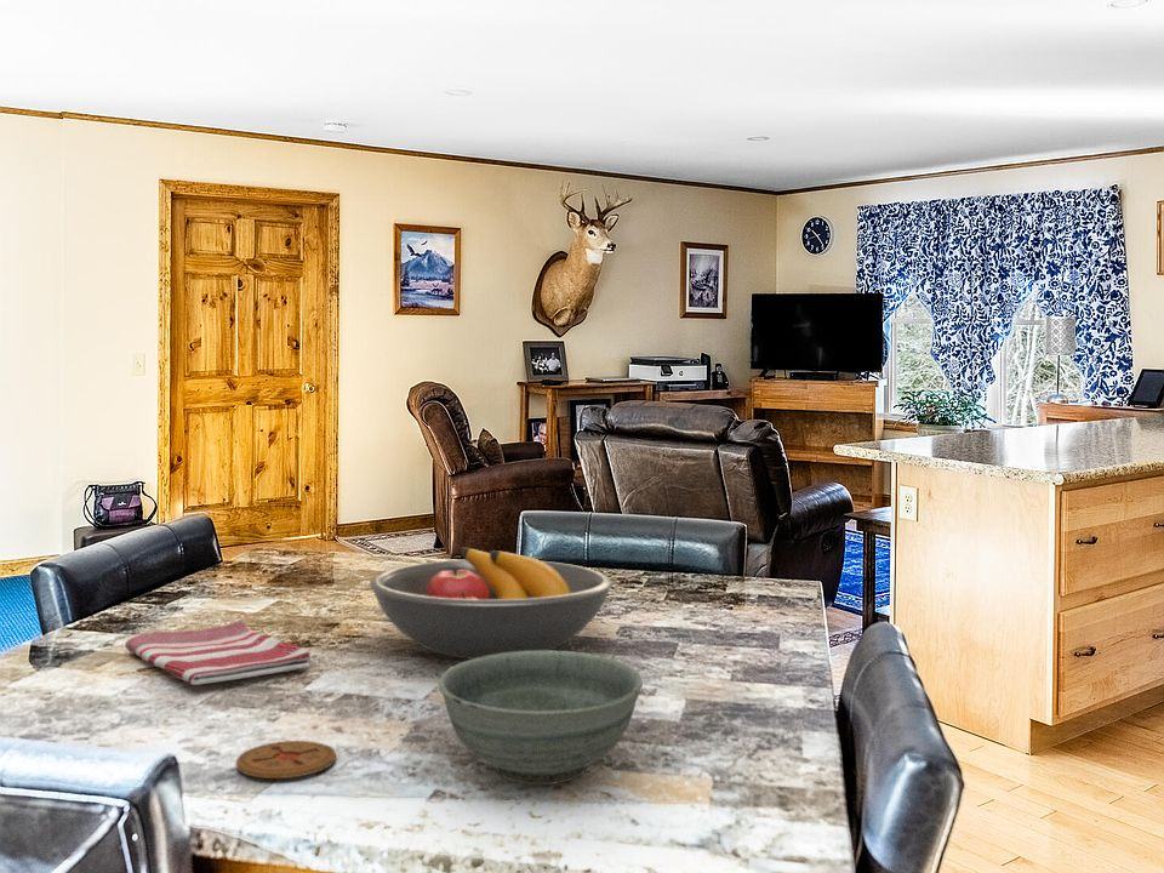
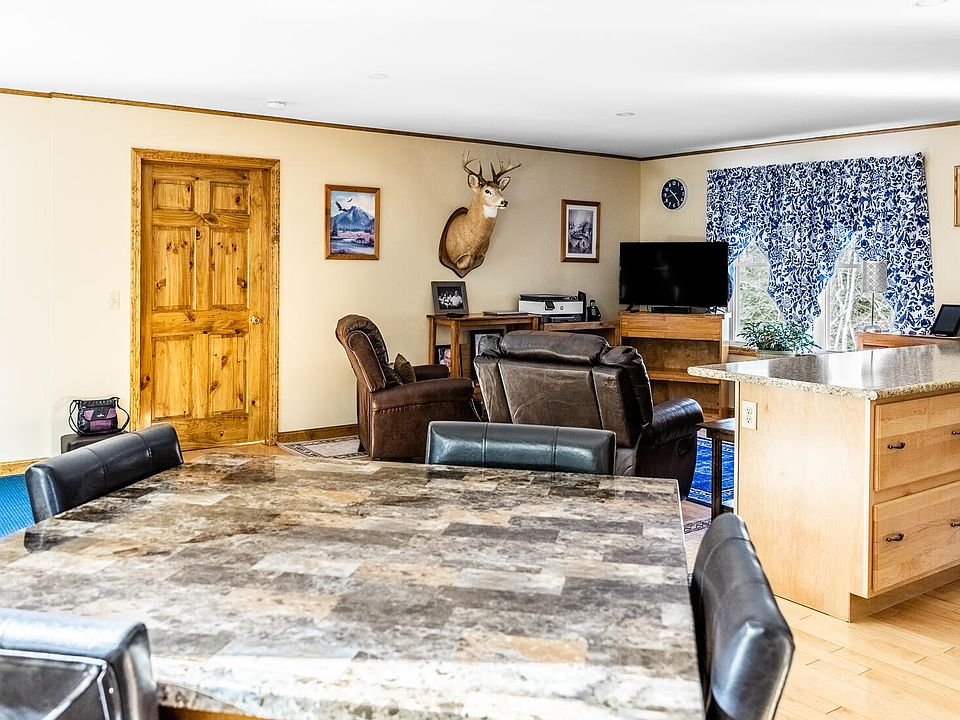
- bowl (540, 721)
- coaster (286, 758)
- fruit bowl (491, 604)
- dish towel (217, 650)
